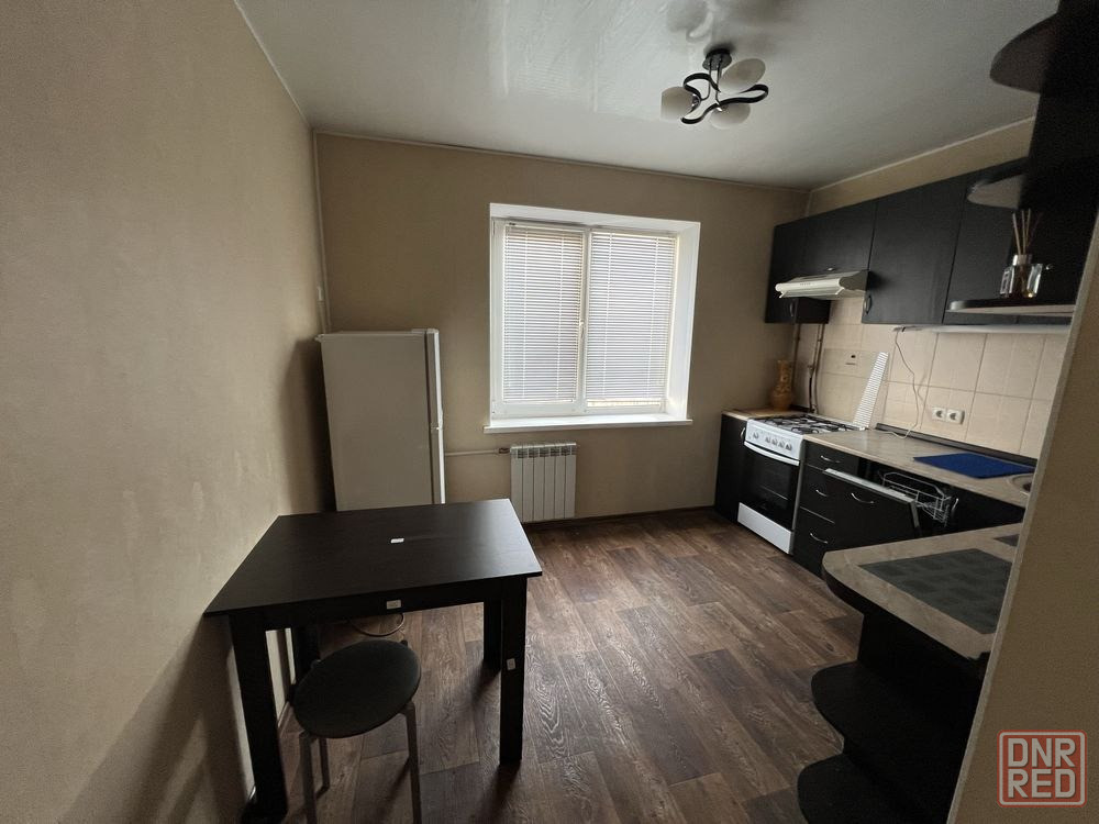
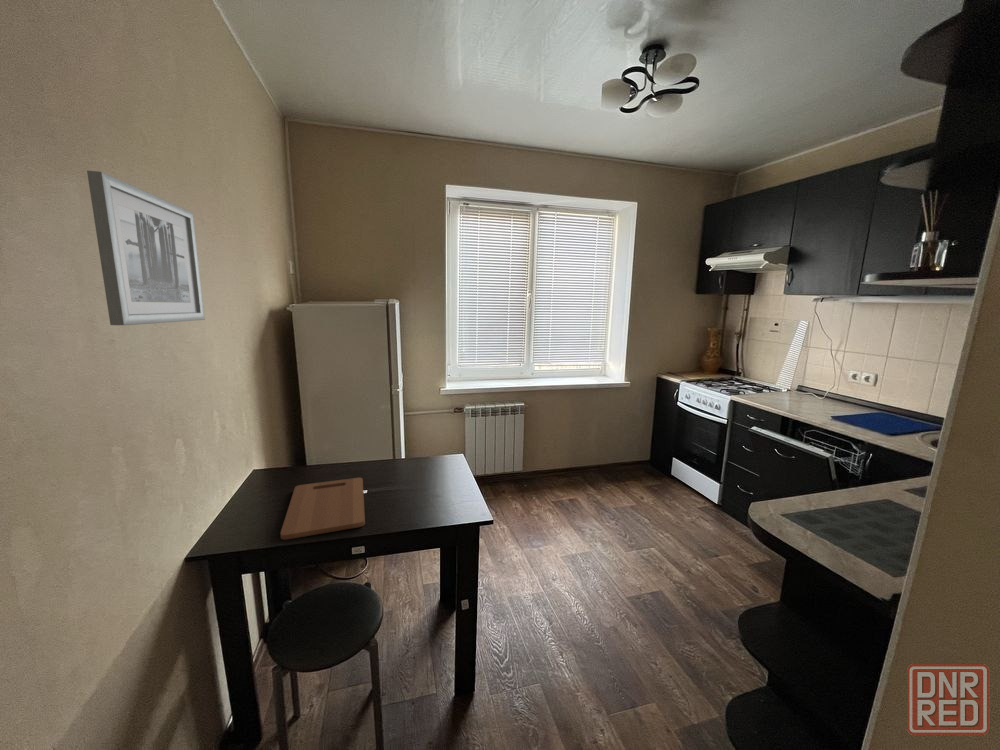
+ wall art (158, 260)
+ cutting board (327, 504)
